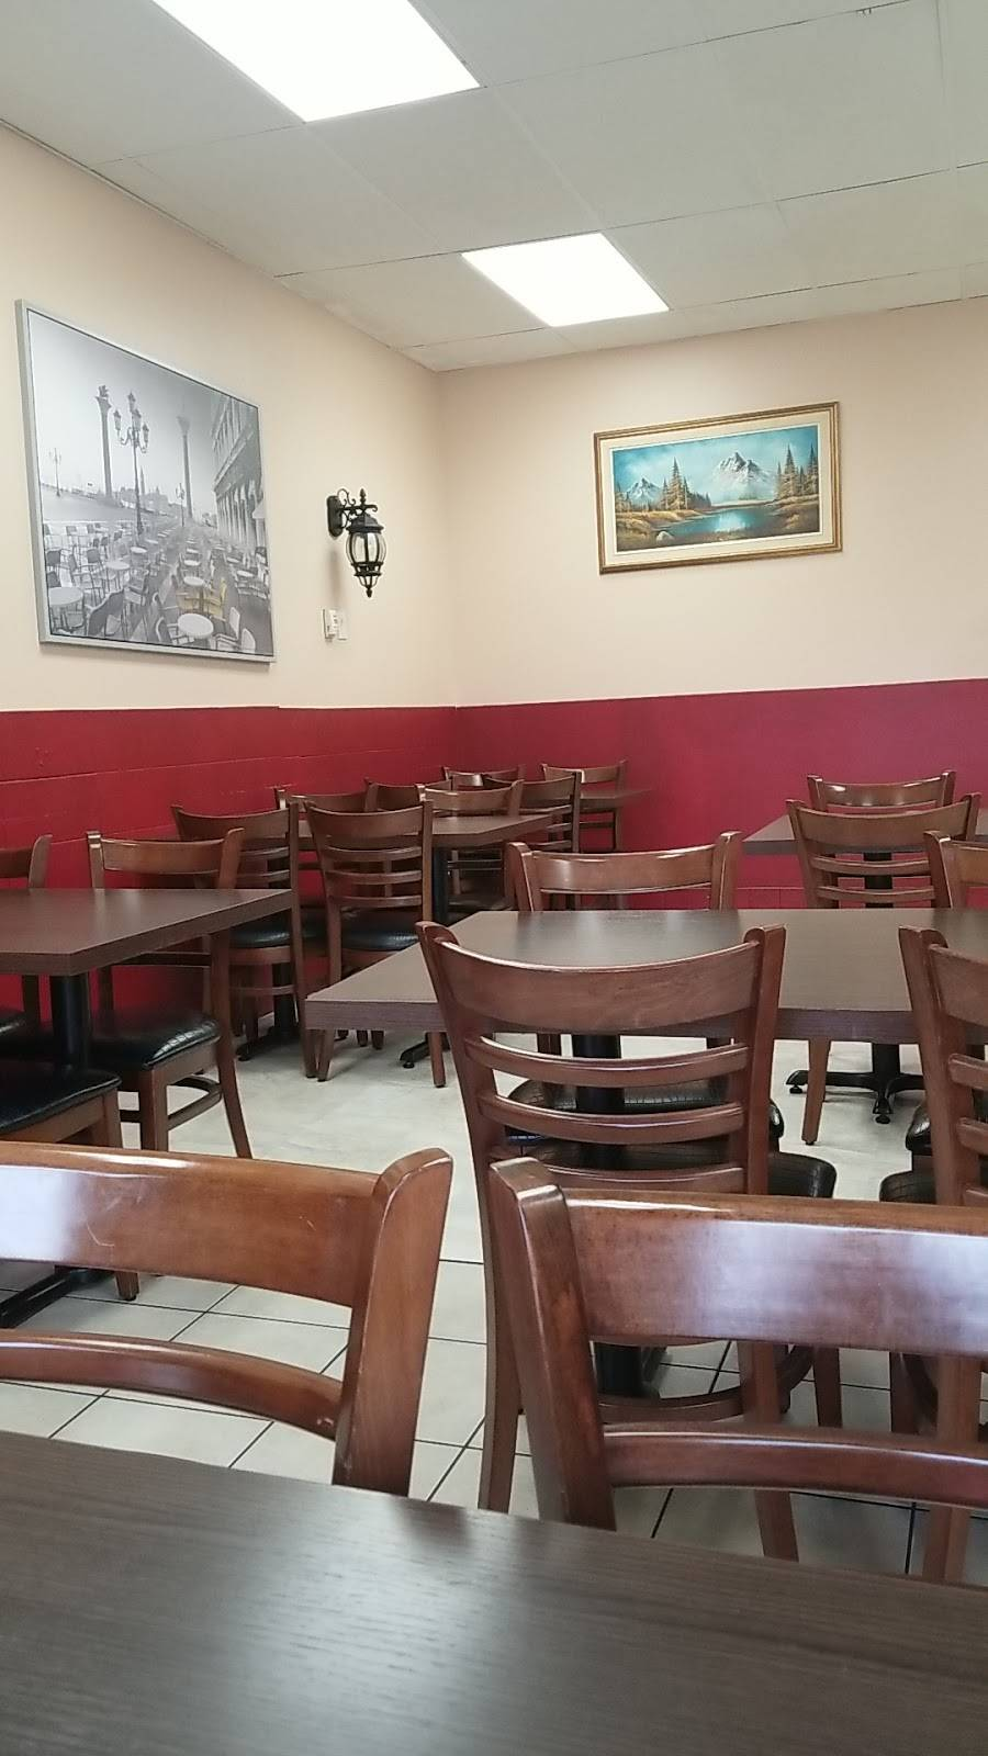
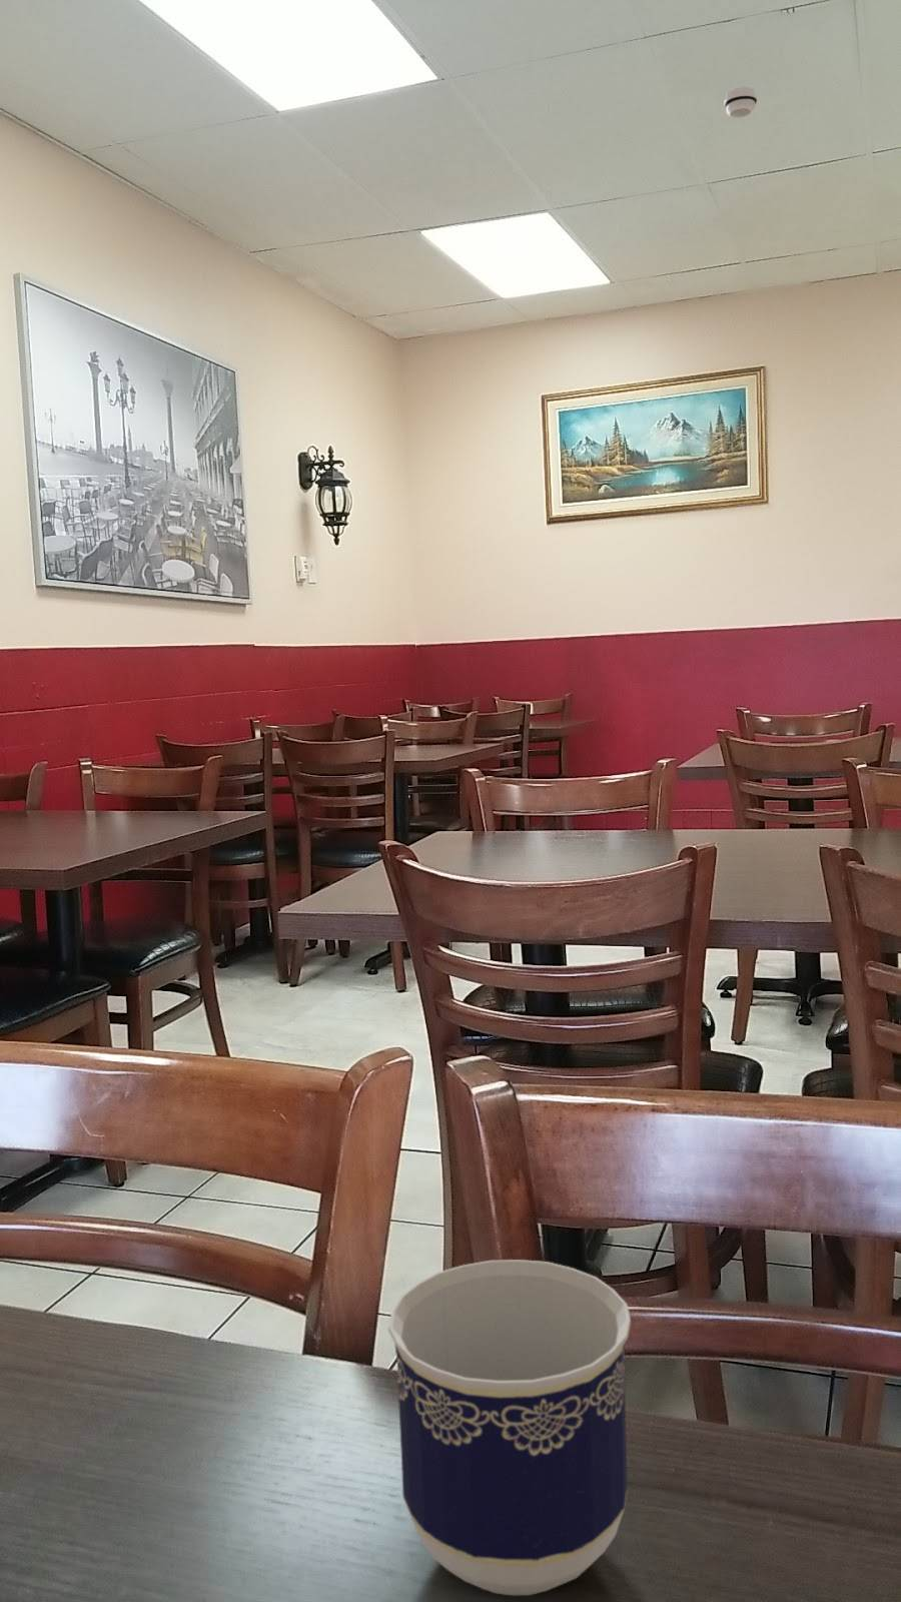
+ smoke detector (739, 102)
+ cup (516, 1411)
